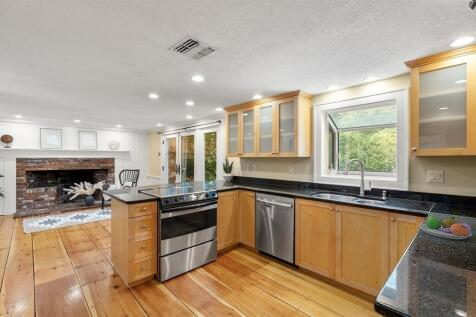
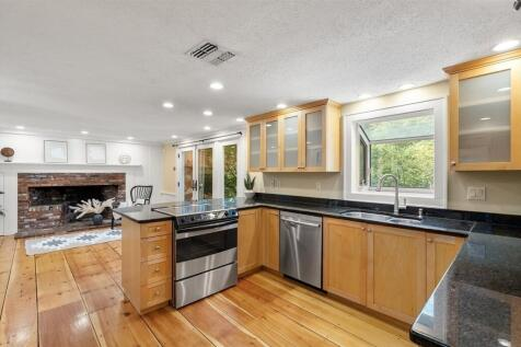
- fruit bowl (443, 225)
